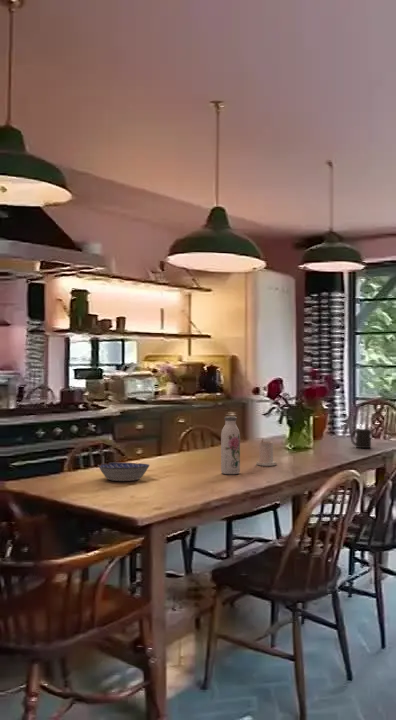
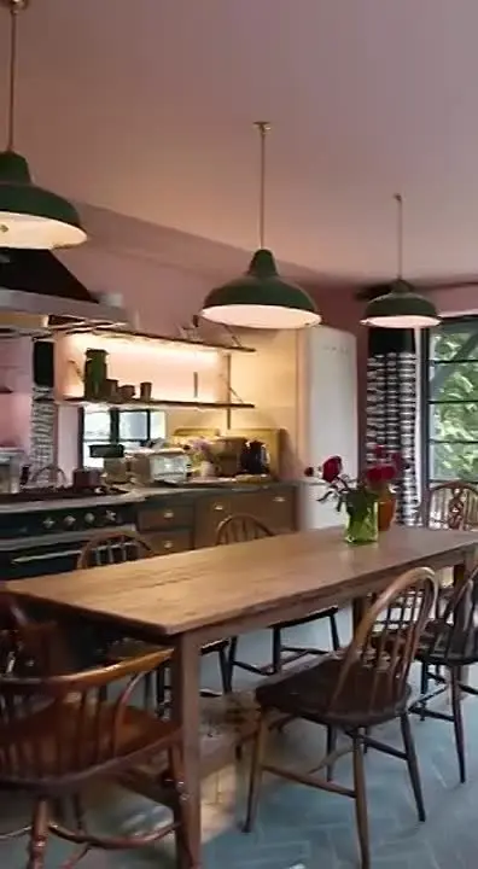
- mug (360, 438)
- bowl (123, 471)
- candle (266, 451)
- water bottle (230, 444)
